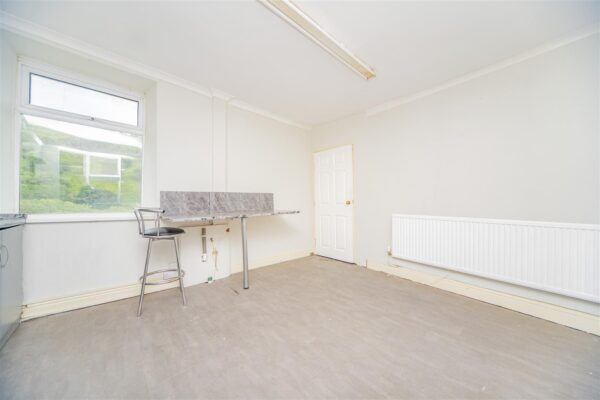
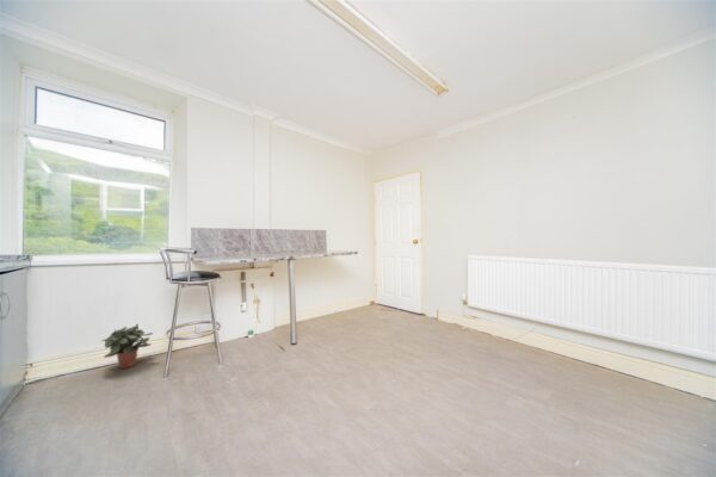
+ potted plant (128, 345)
